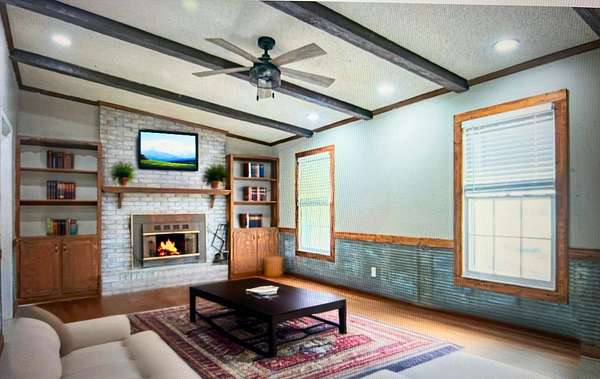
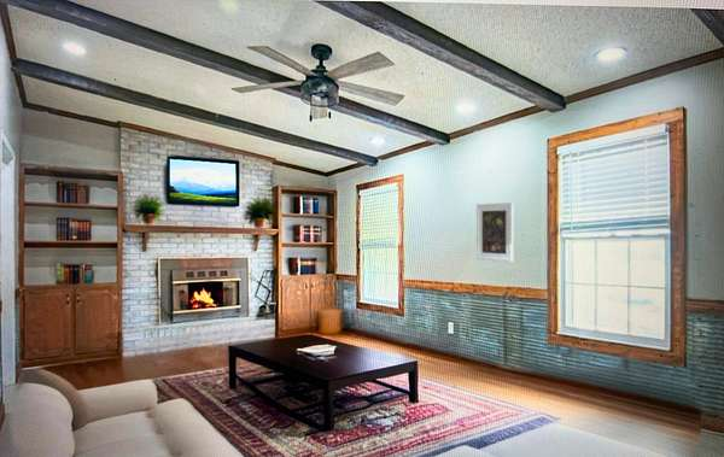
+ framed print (494, 232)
